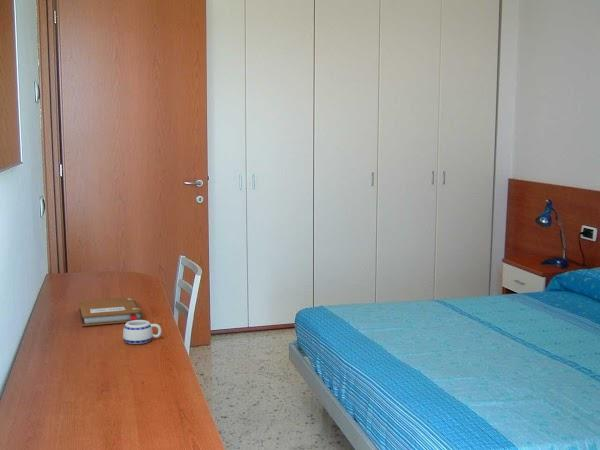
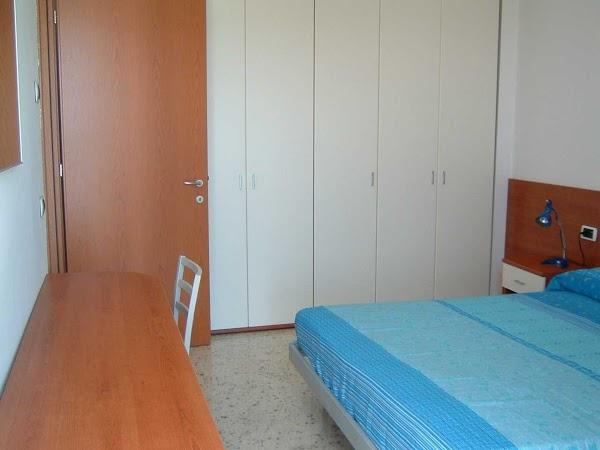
- notebook (110, 310)
- mug (142, 331)
